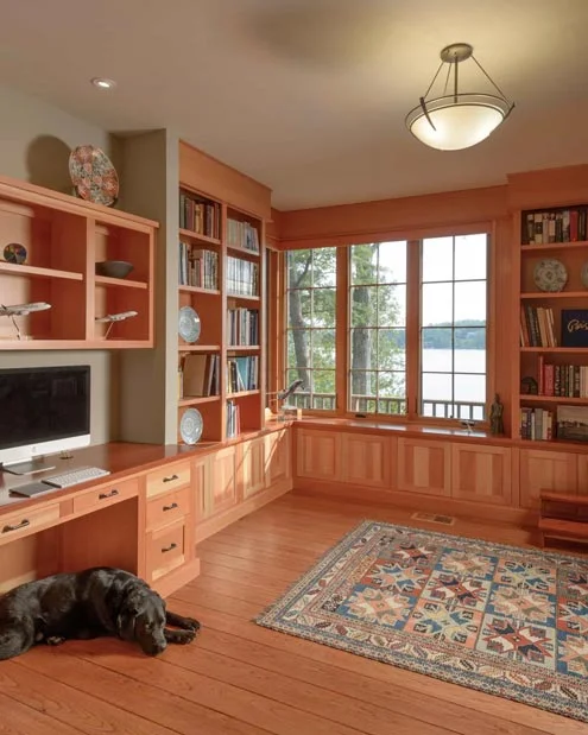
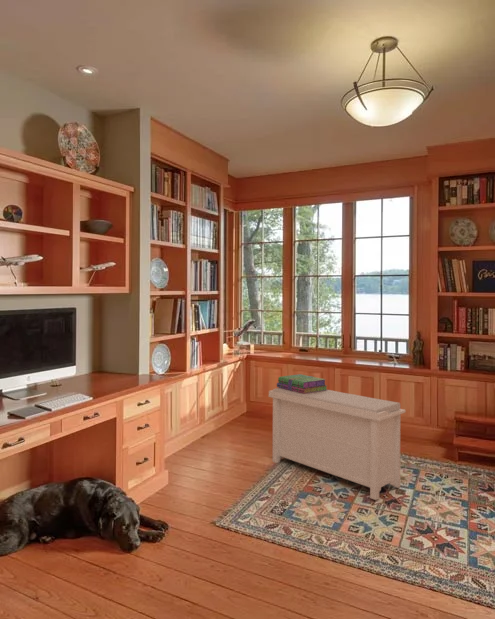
+ stack of books (301, 383)
+ bench (331, 434)
